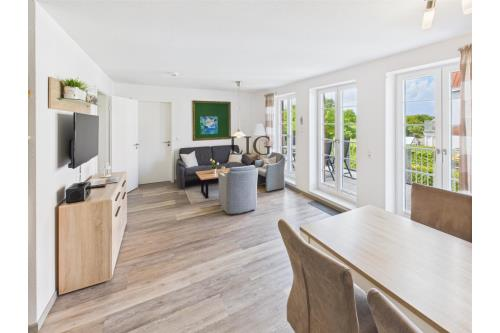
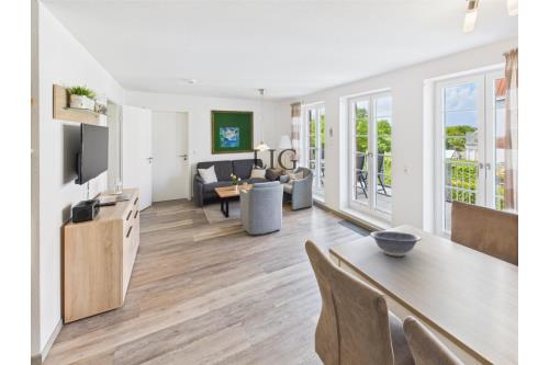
+ decorative bowl (394, 243)
